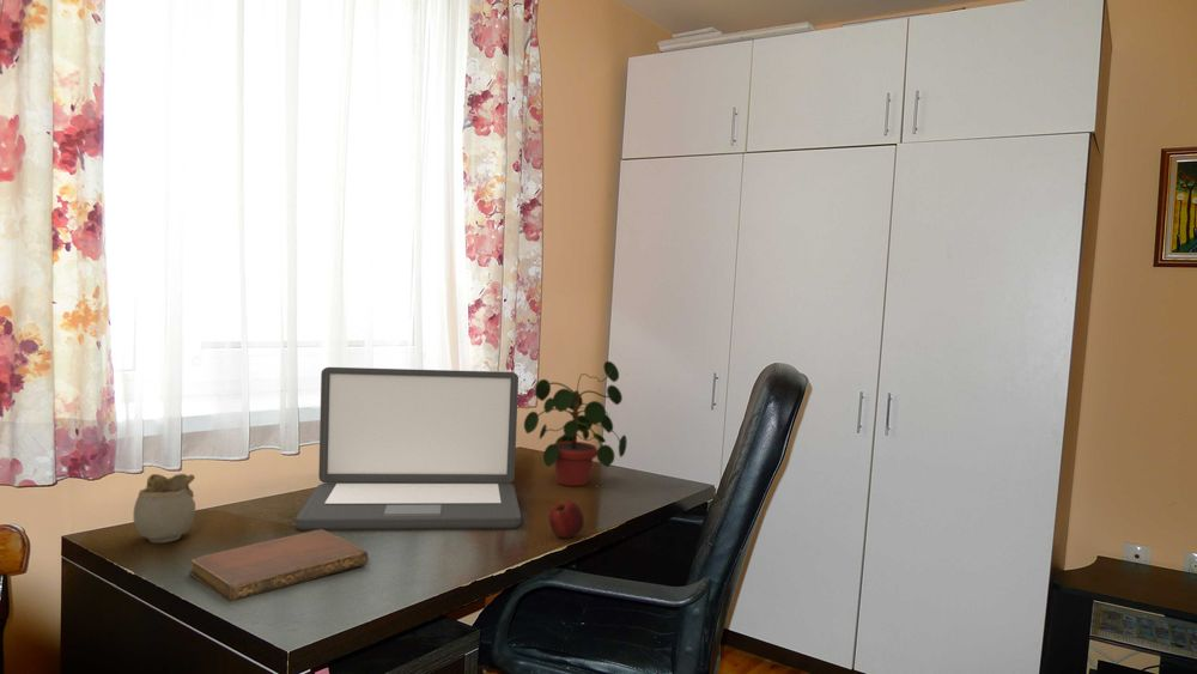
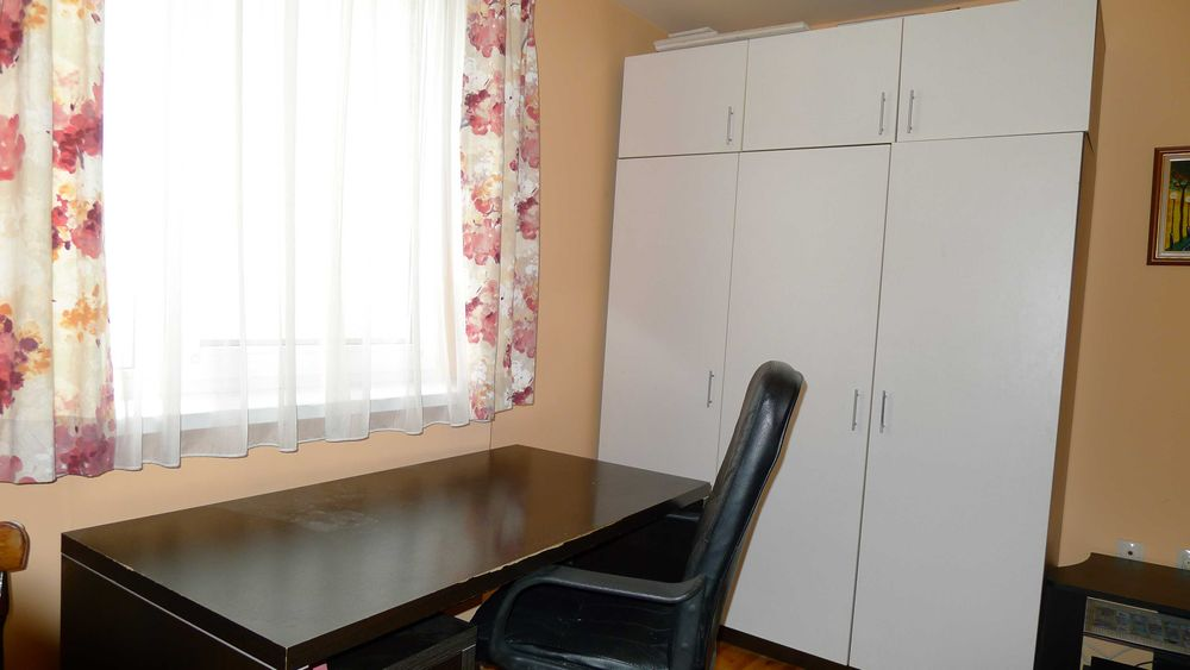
- potted plant (582, 420)
- notebook (280, 561)
- mug (165, 508)
- laptop (417, 444)
- apple (566, 517)
